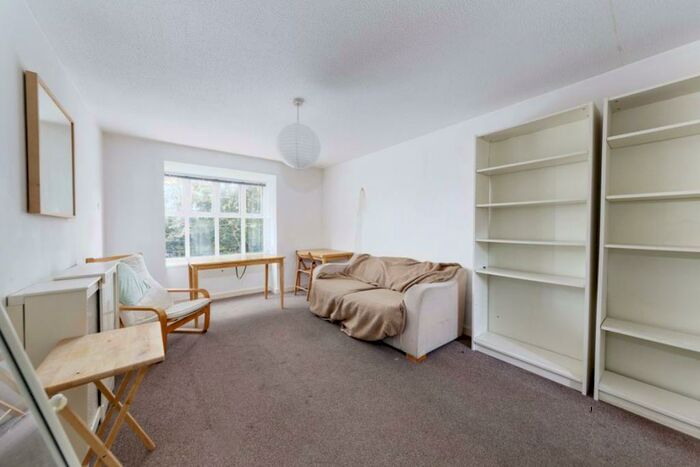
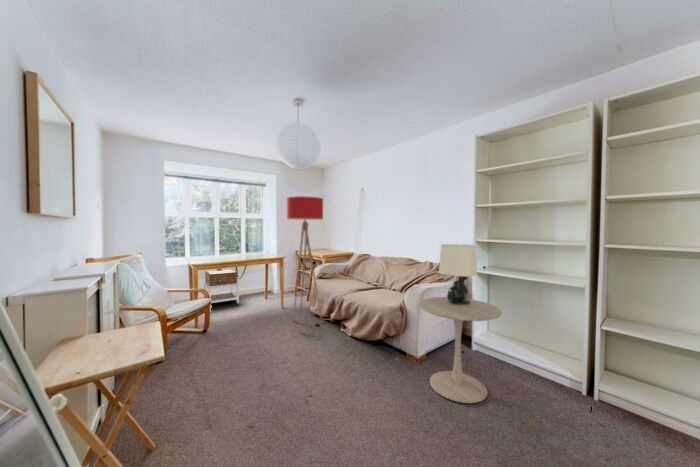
+ floor lamp (304, 262)
+ side table (457, 346)
+ nightstand (221, 286)
+ table lamp (457, 273)
